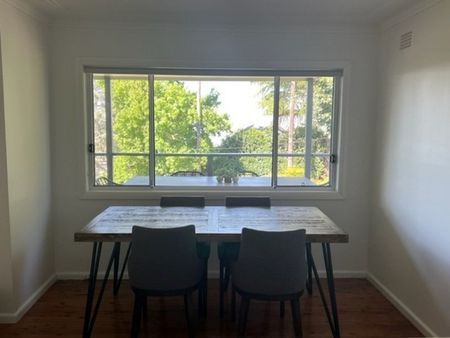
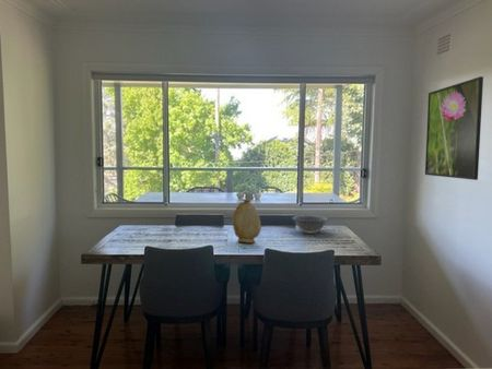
+ decorative bowl (309, 225)
+ vase (246, 221)
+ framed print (450, 131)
